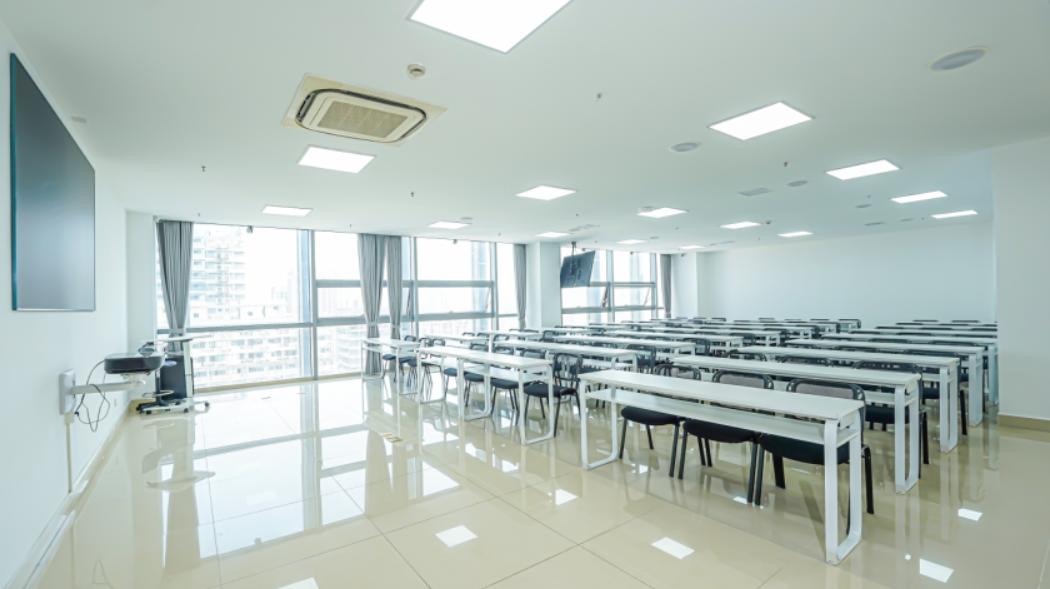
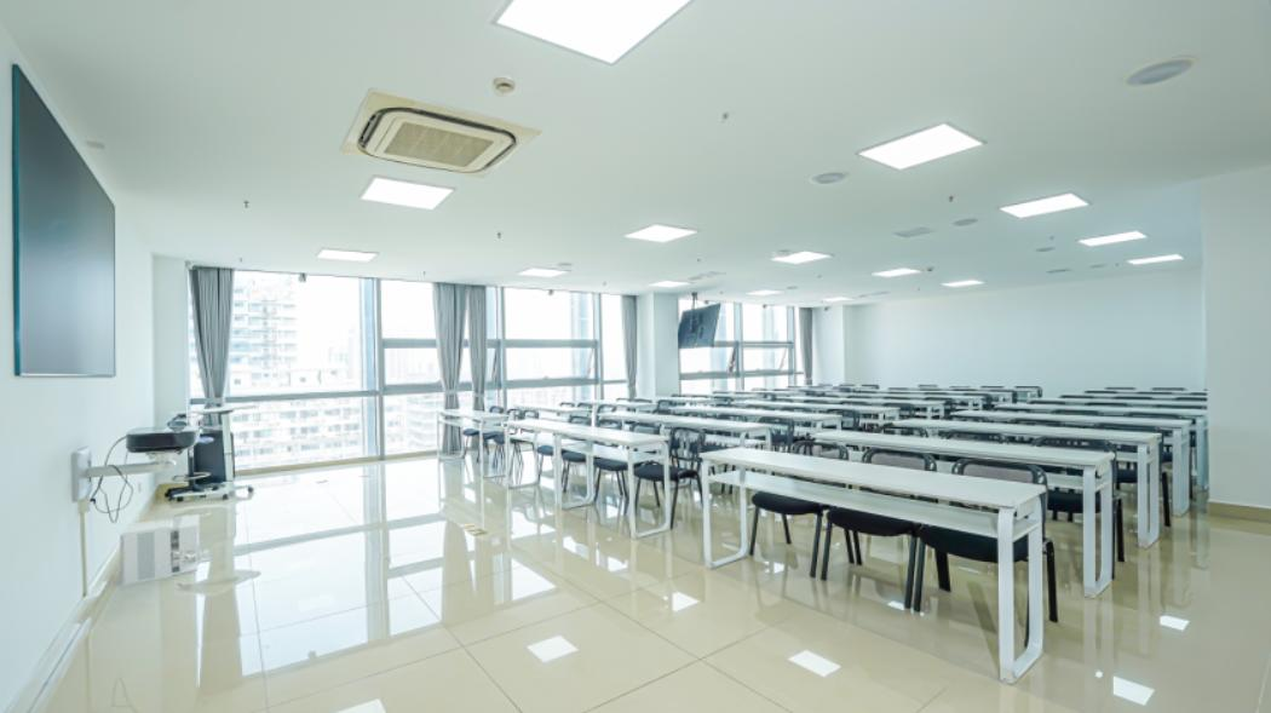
+ architectural model (163, 544)
